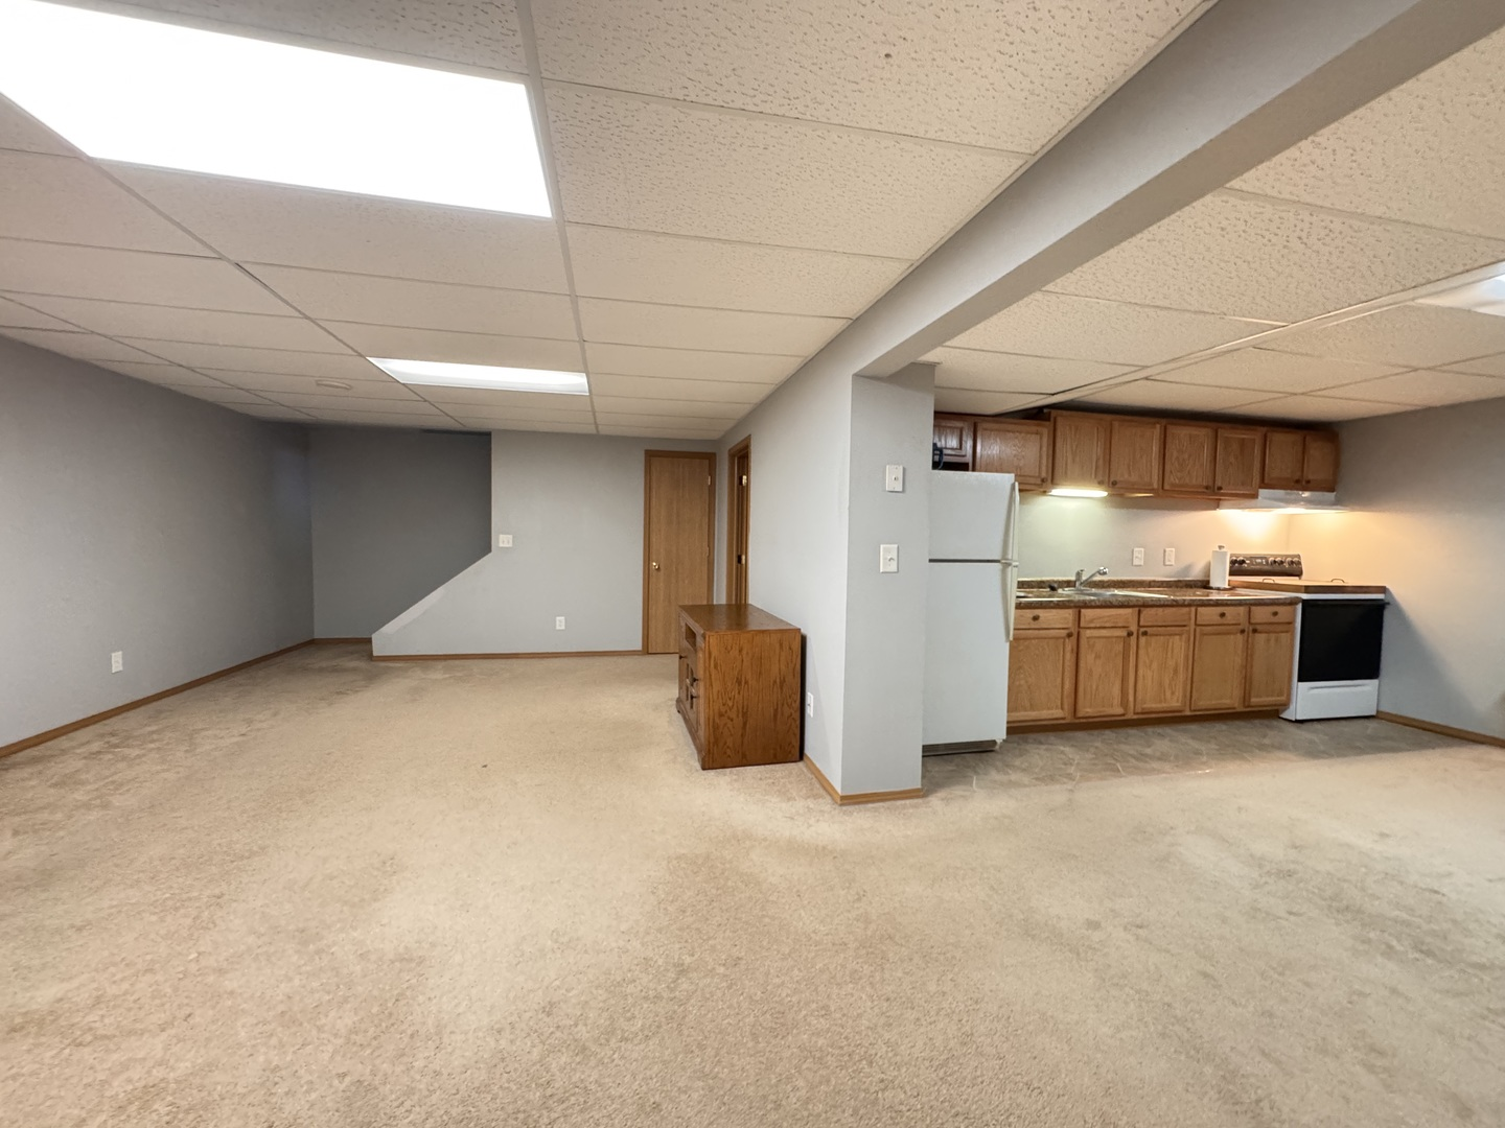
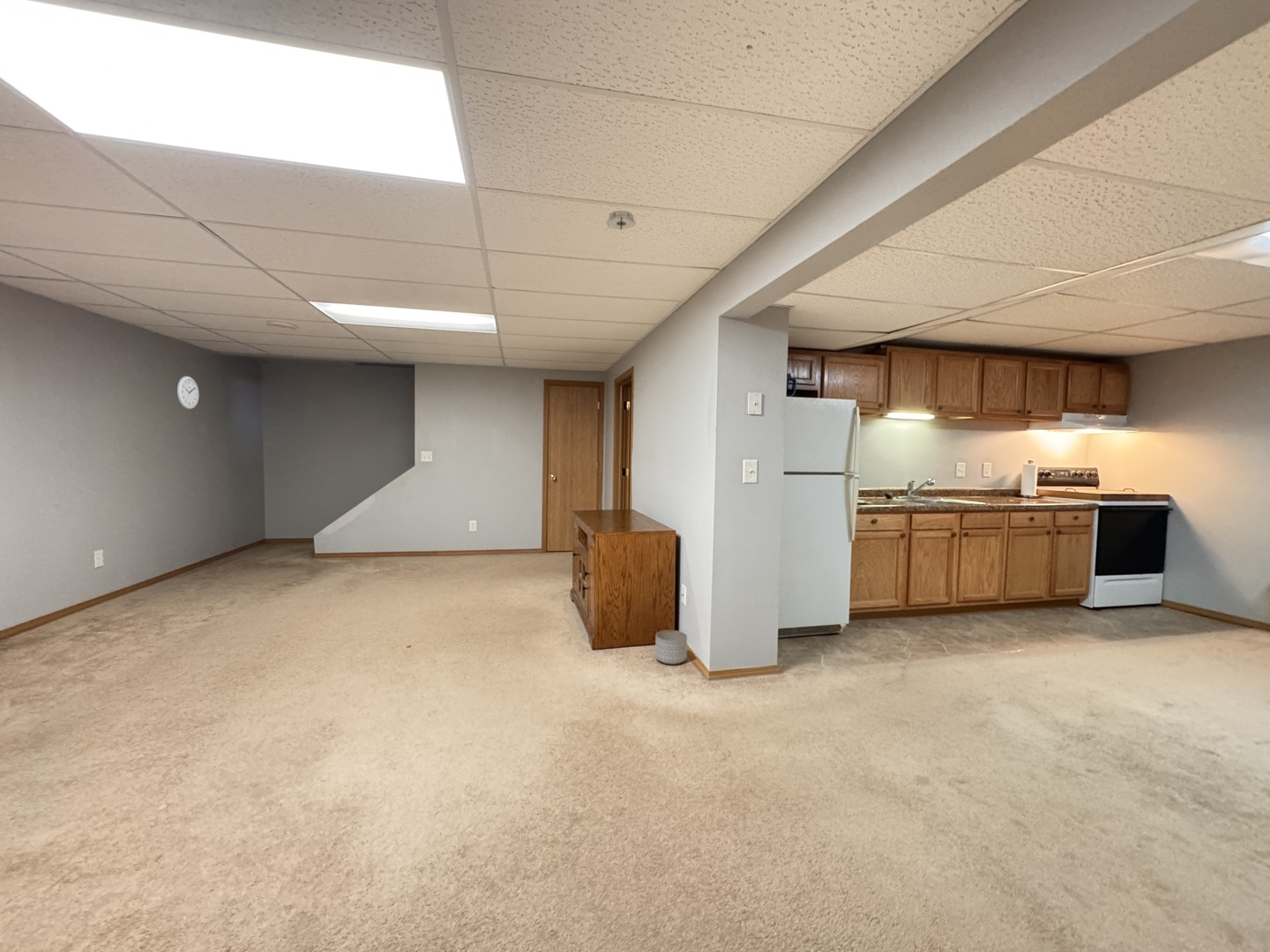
+ wall clock (189, 392)
+ planter (671, 647)
+ smoke detector (620, 219)
